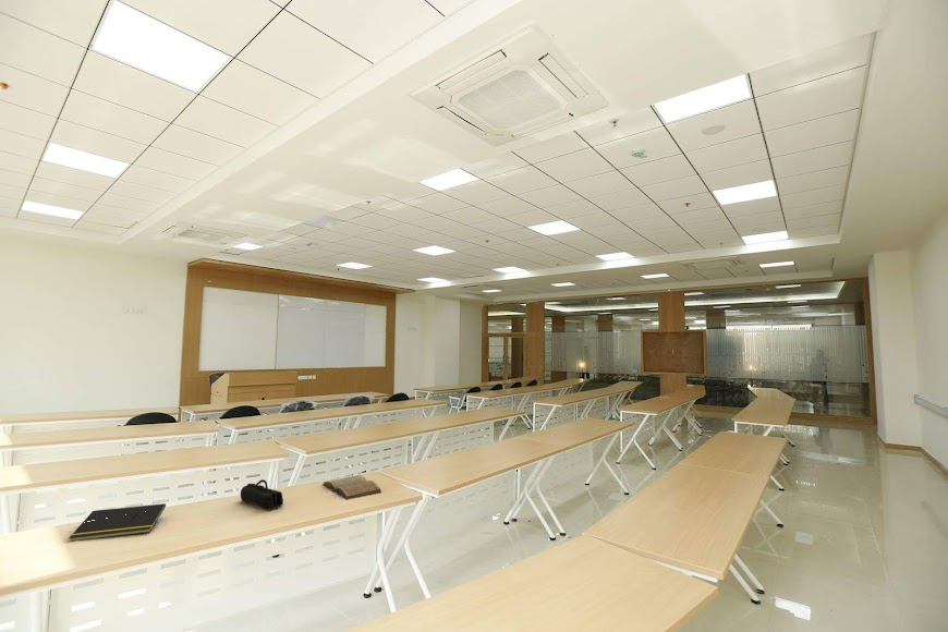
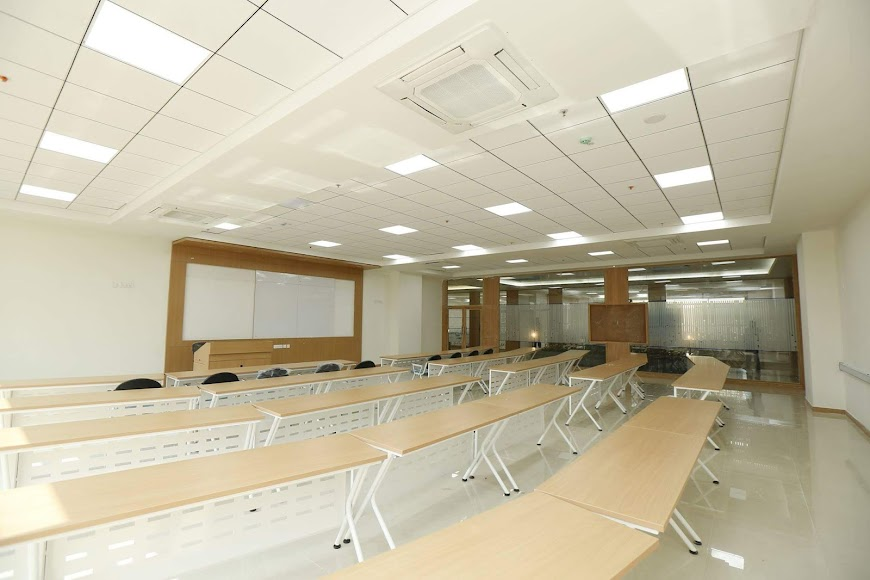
- notepad (120, 521)
- pencil case (262, 491)
- book (351, 484)
